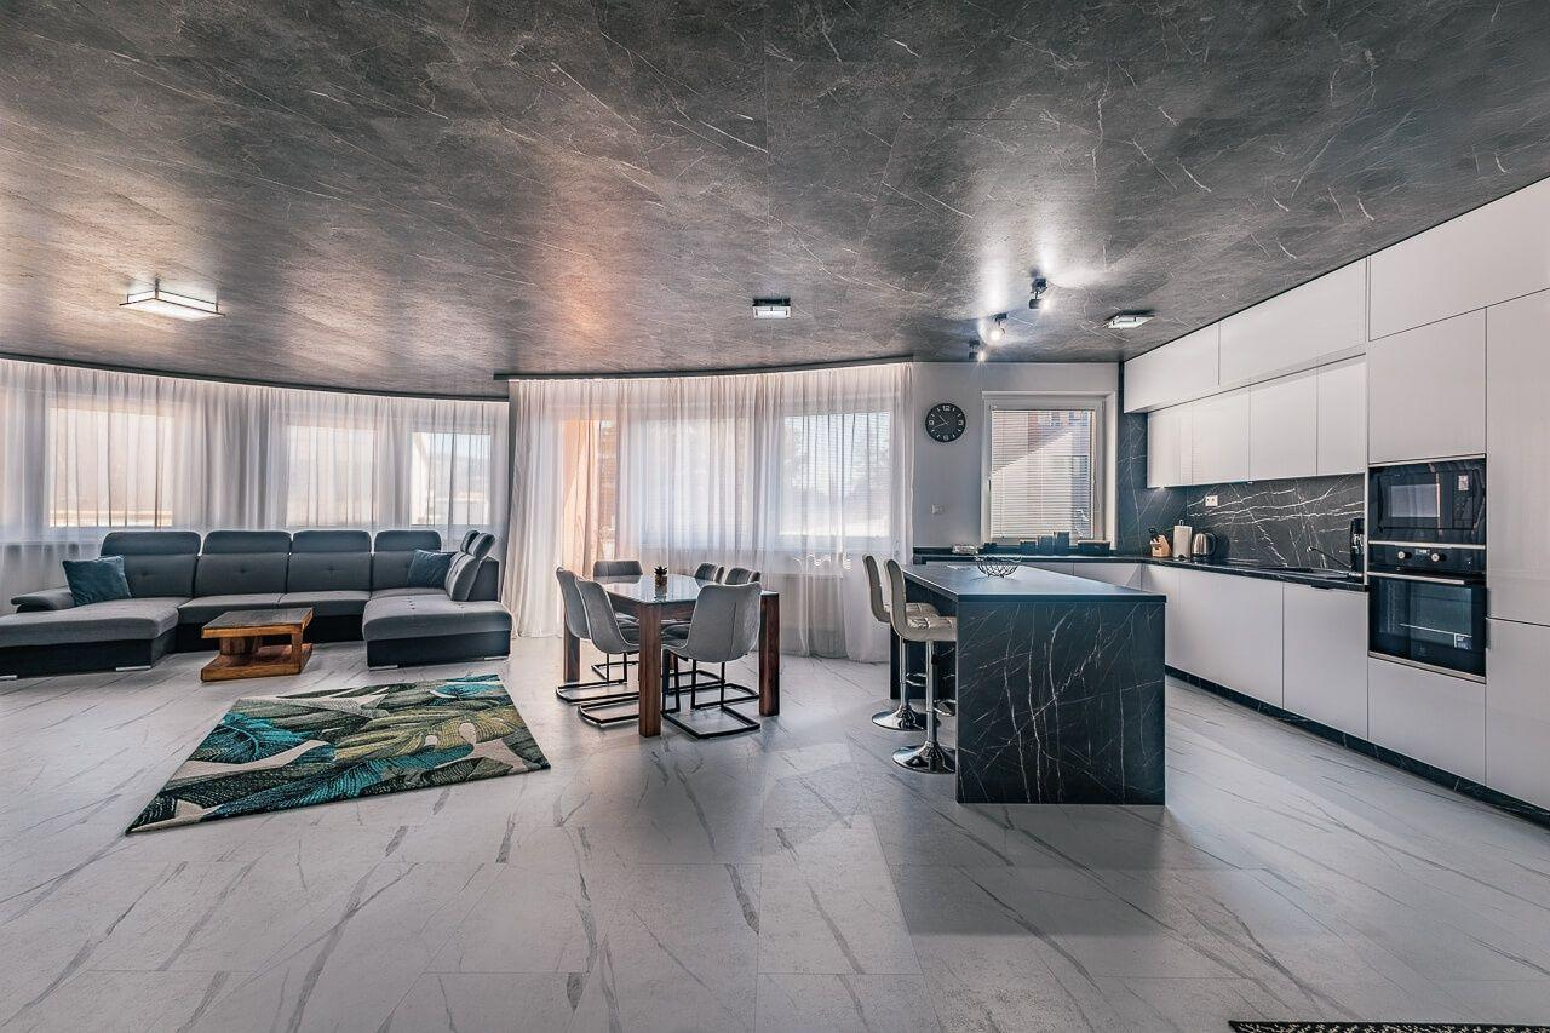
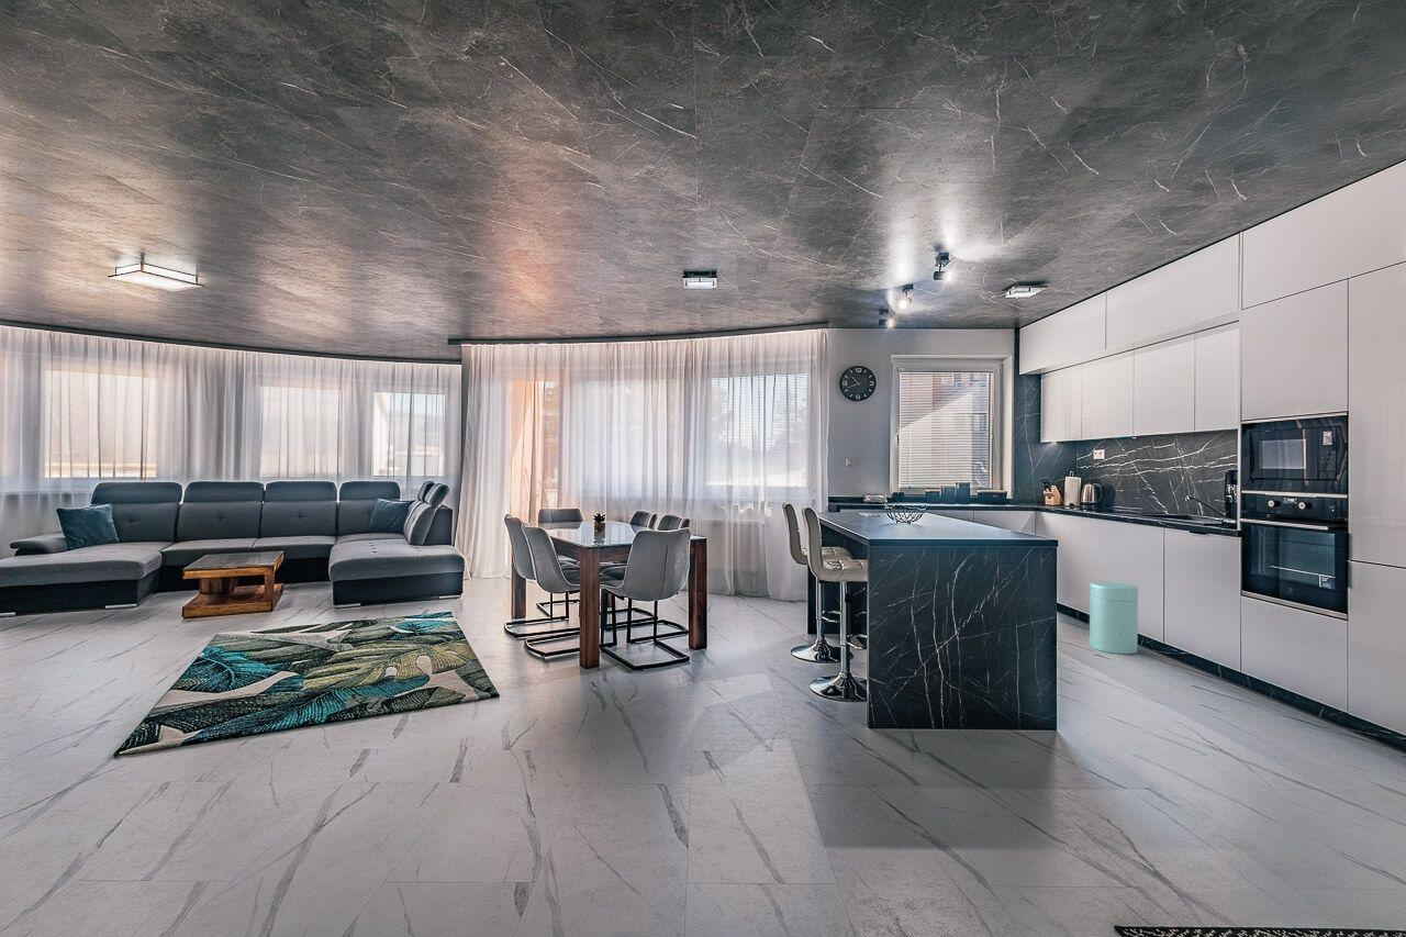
+ trash can (1111, 615)
